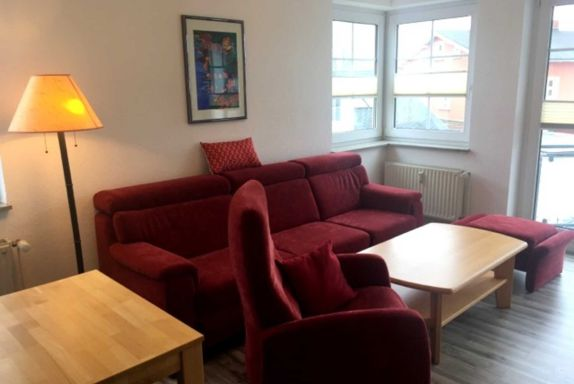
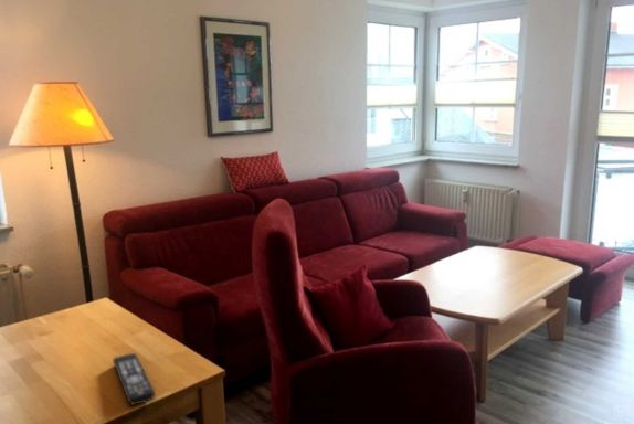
+ remote control (133, 377)
